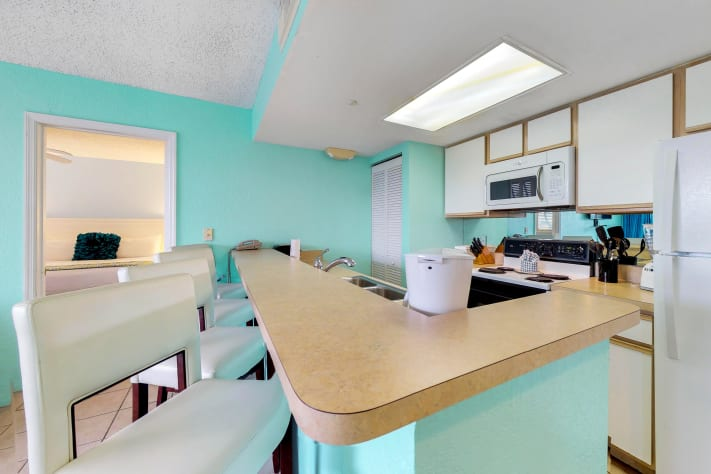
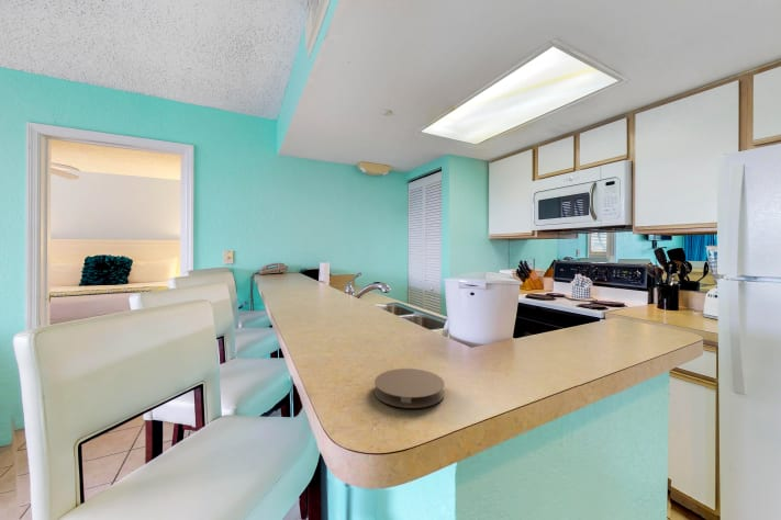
+ coaster (409, 385)
